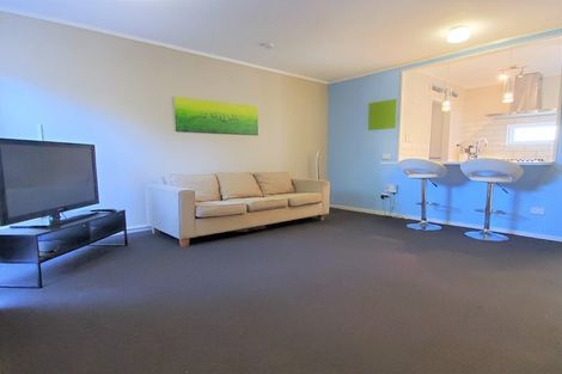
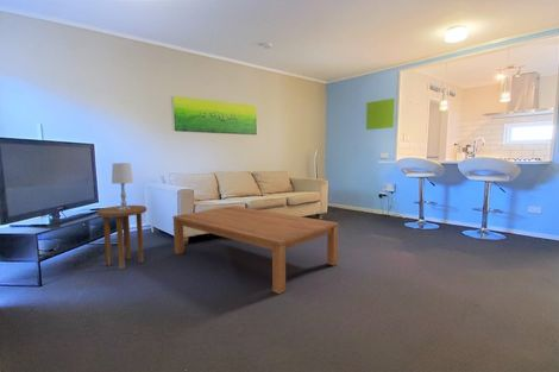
+ table lamp (123, 185)
+ side table (125, 235)
+ coffee table (251, 238)
